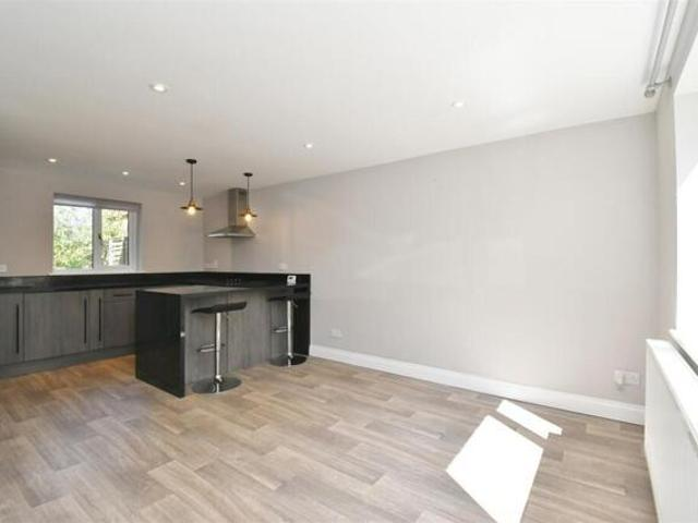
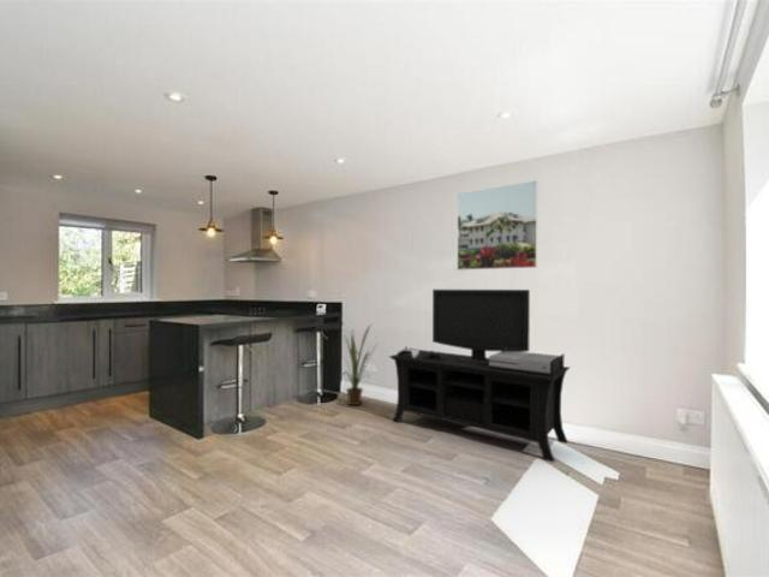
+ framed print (494, 227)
+ house plant (356, 363)
+ media console (472, 359)
